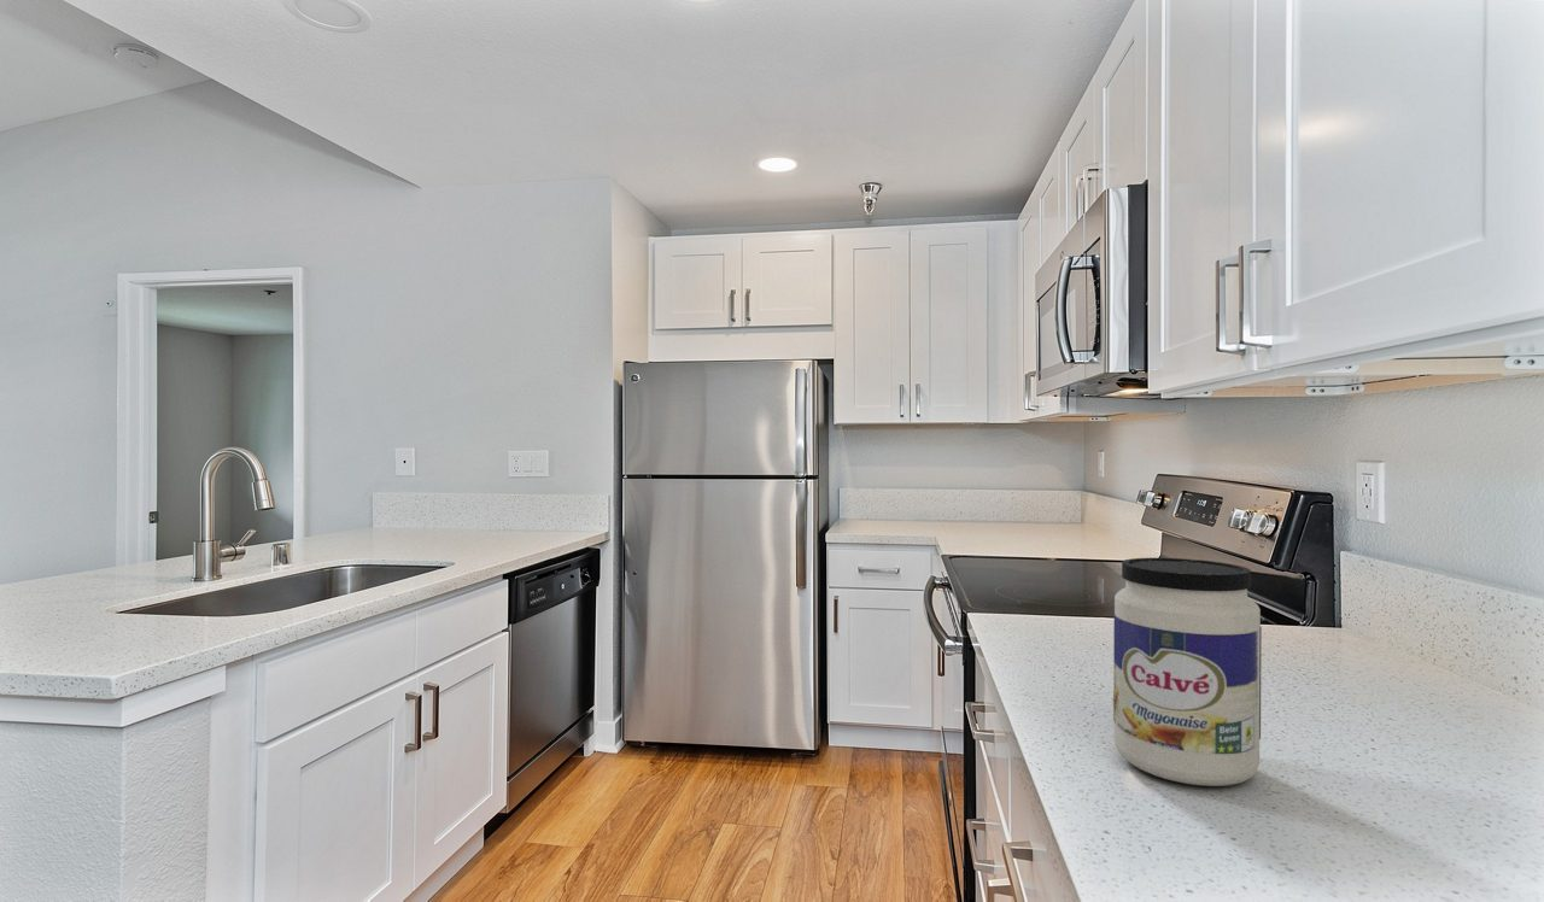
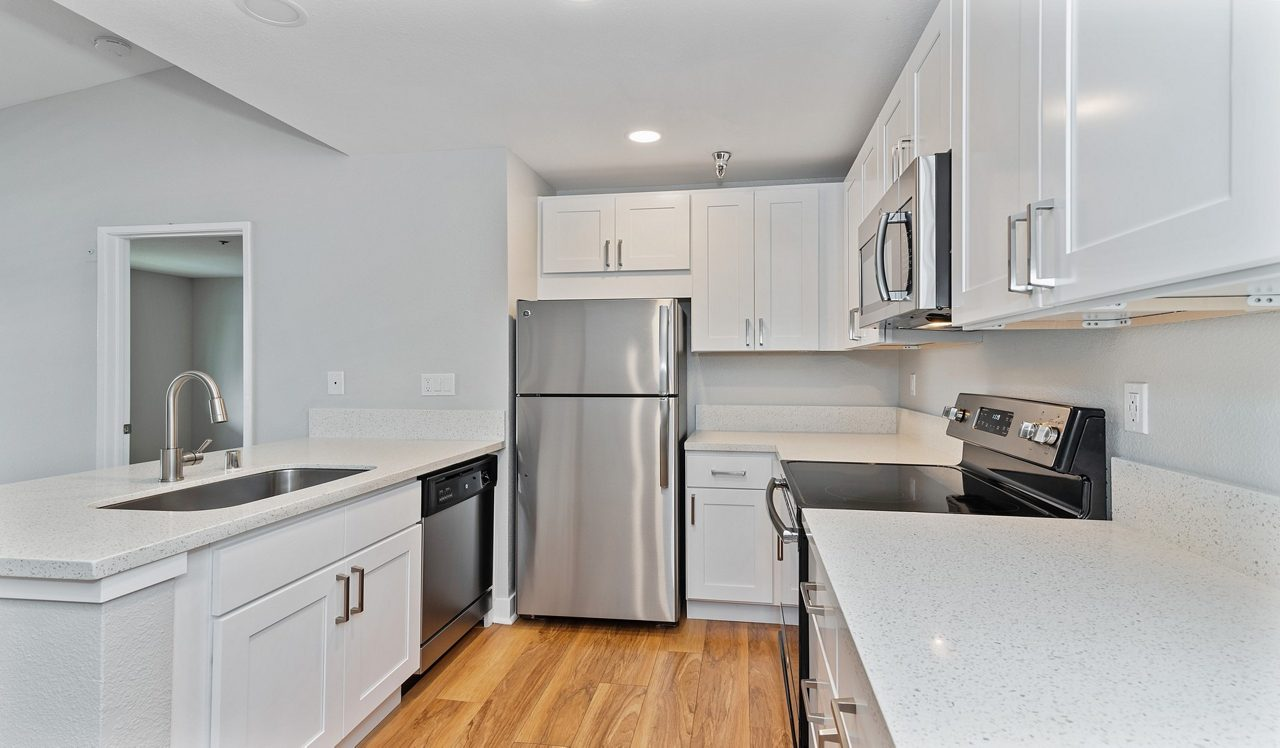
- jar (1183, 664)
